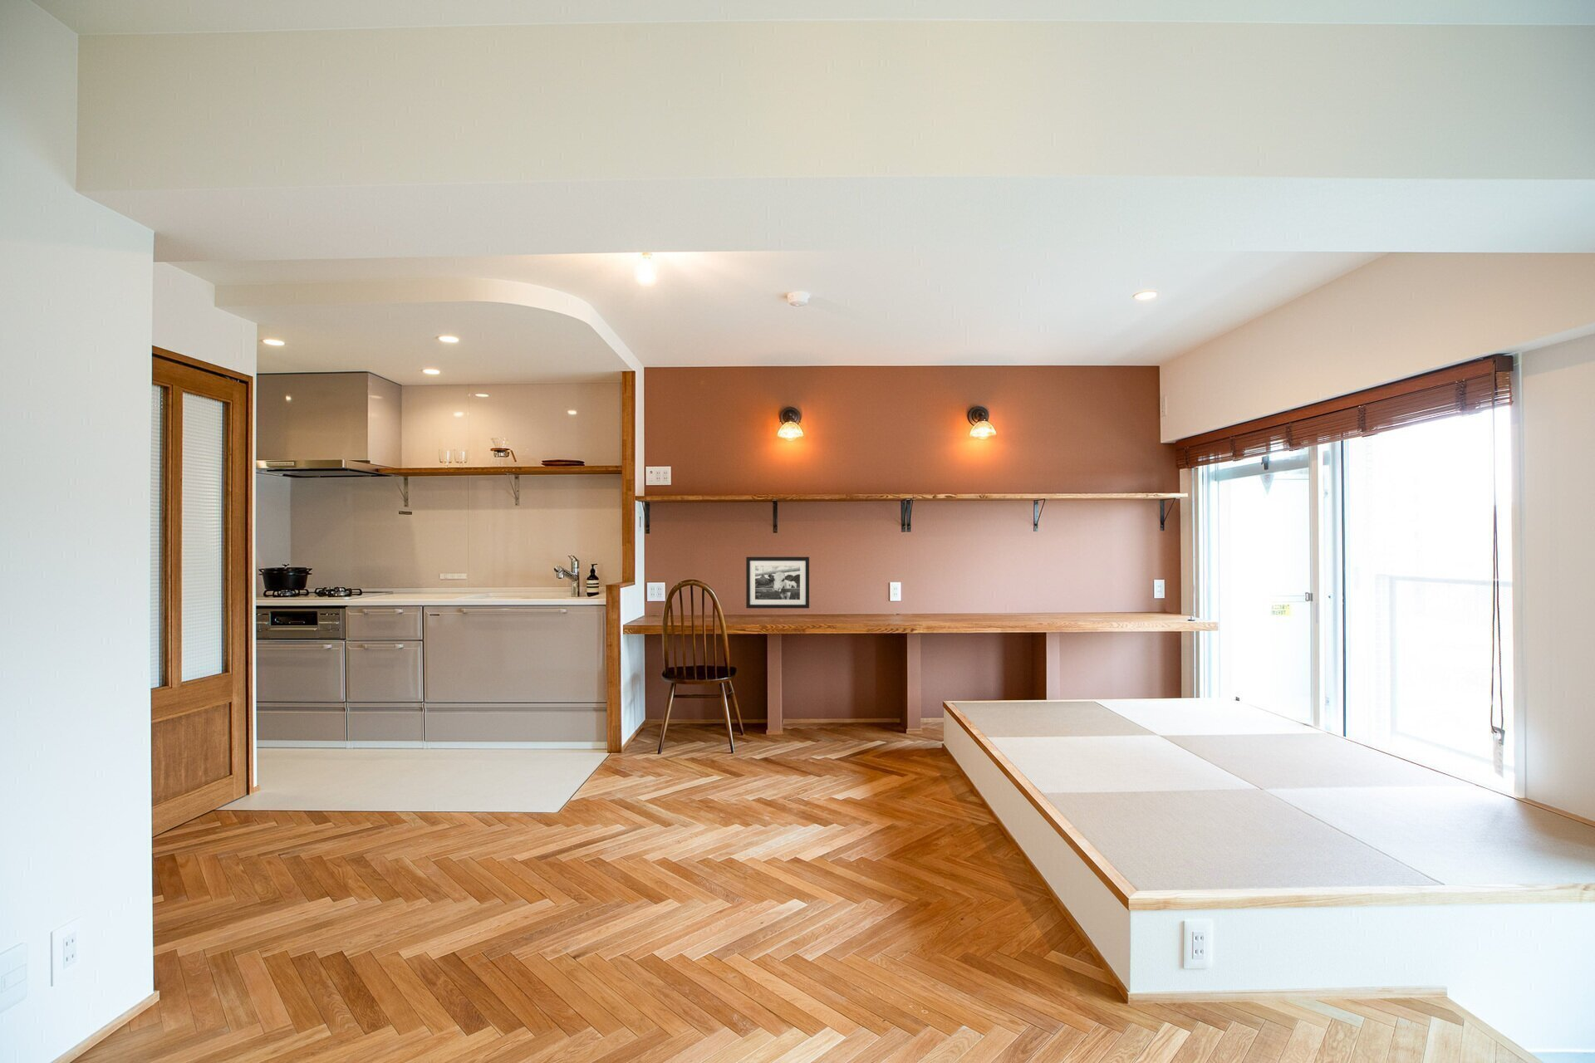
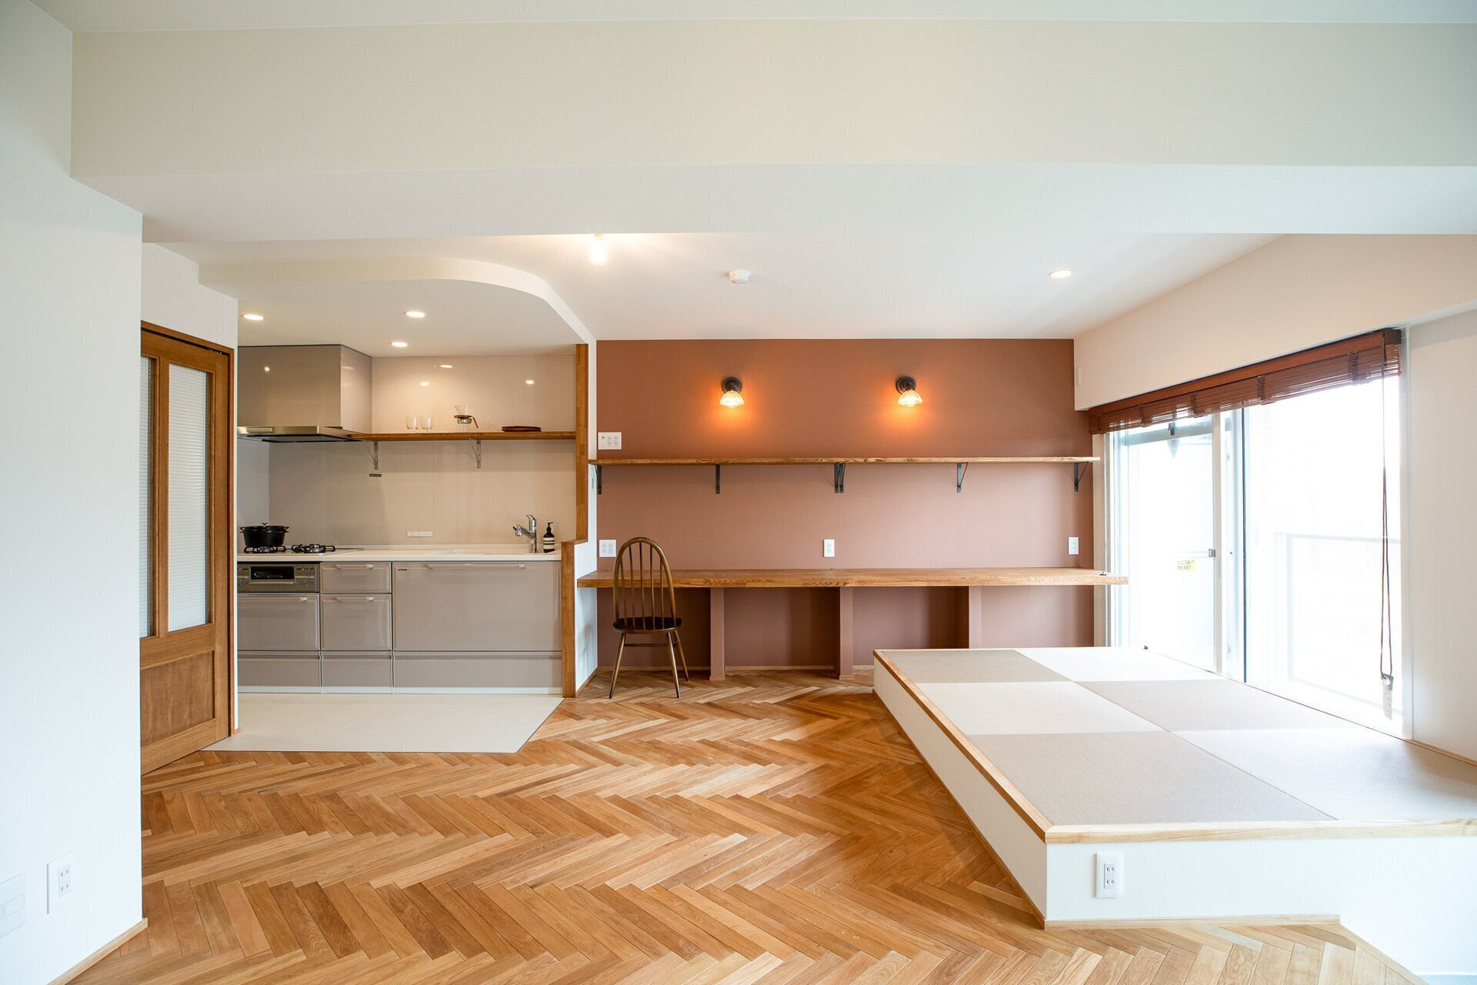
- picture frame (777, 583)
